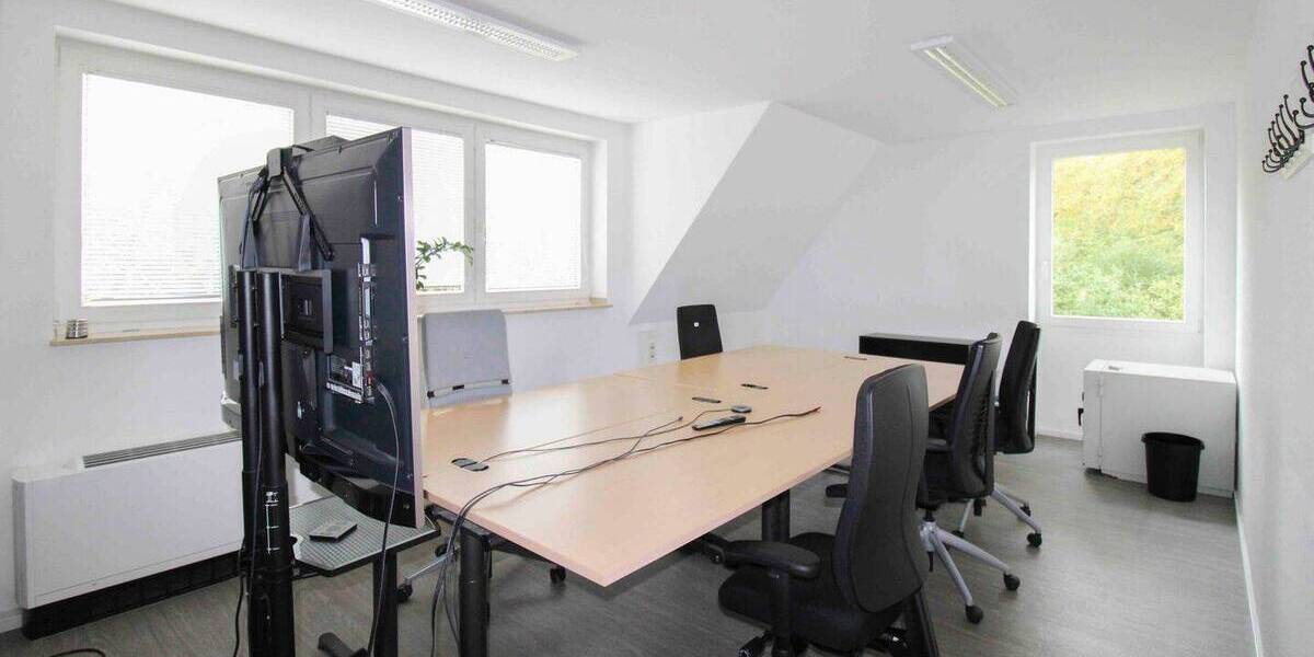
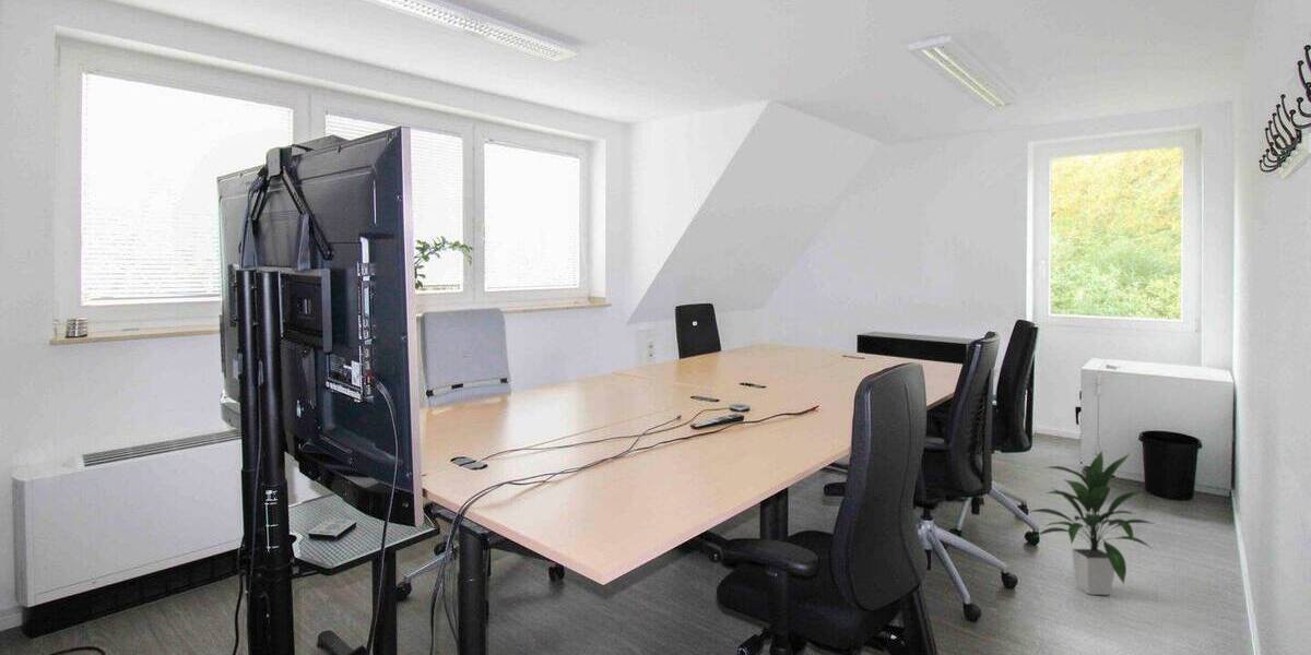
+ indoor plant (1092, 522)
